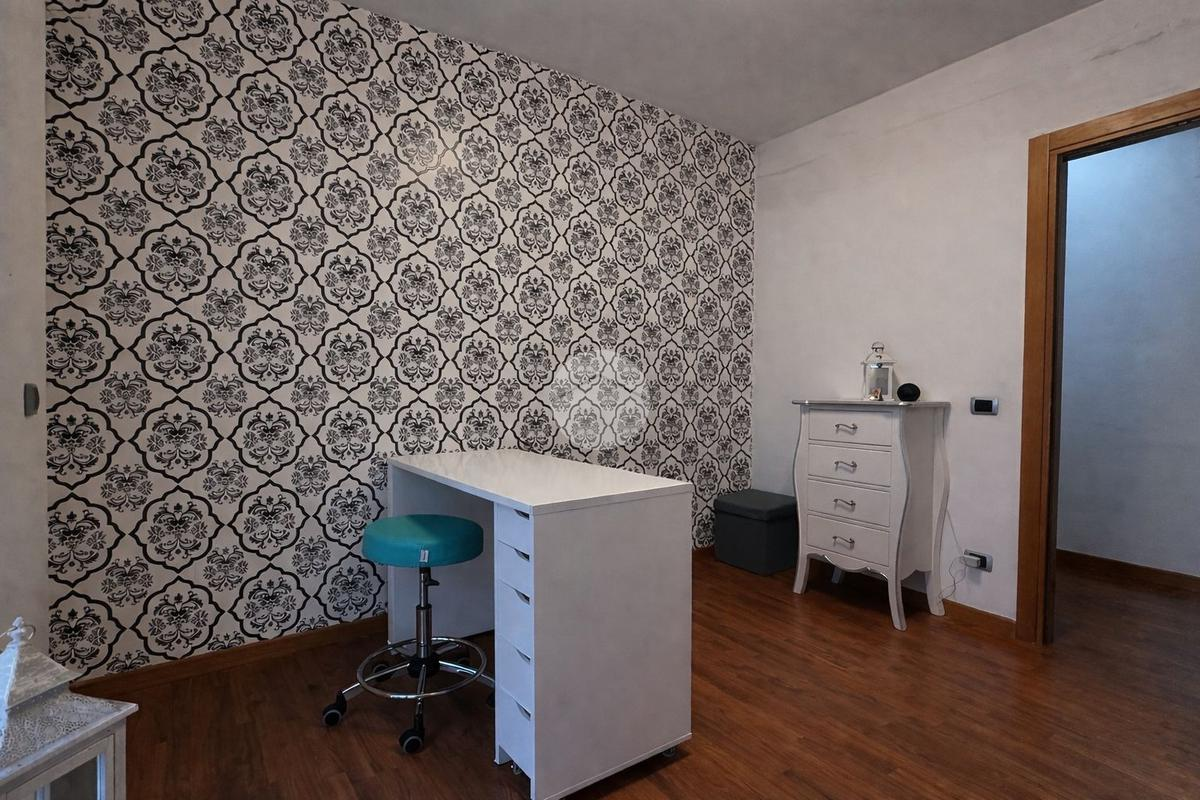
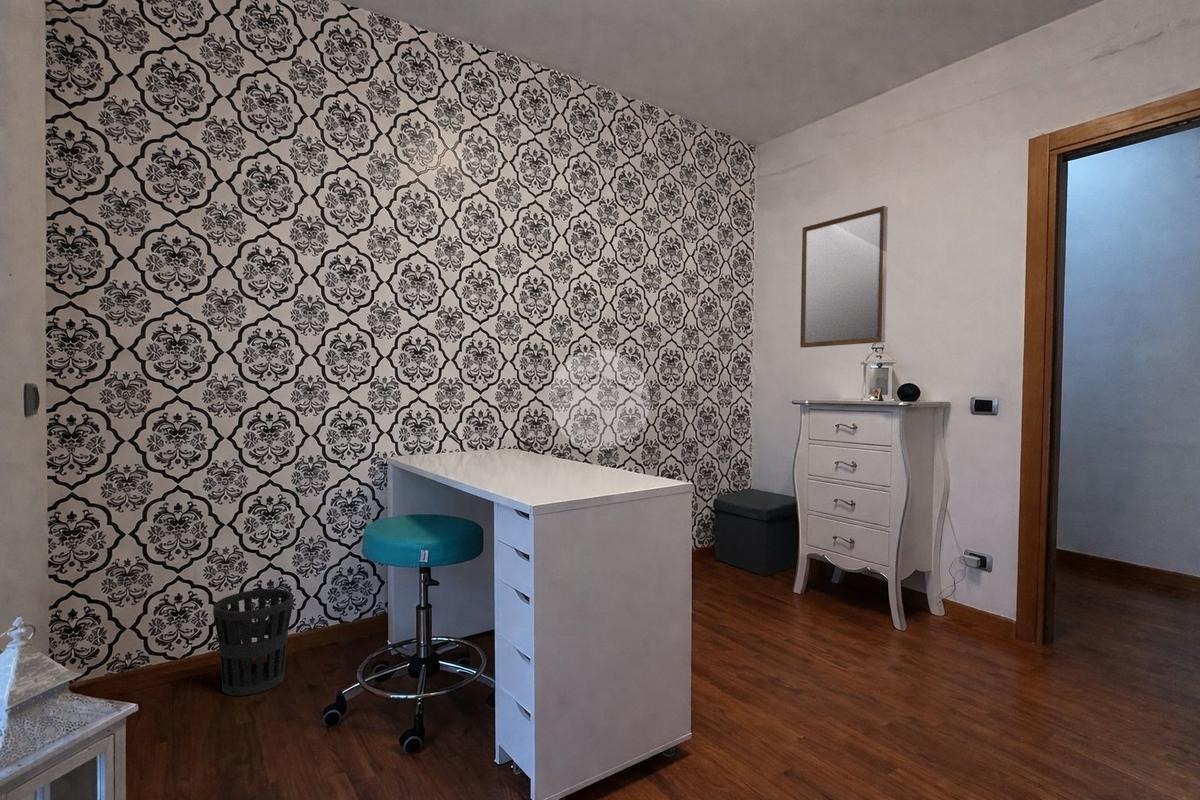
+ home mirror (841, 281)
+ wastebasket (254, 642)
